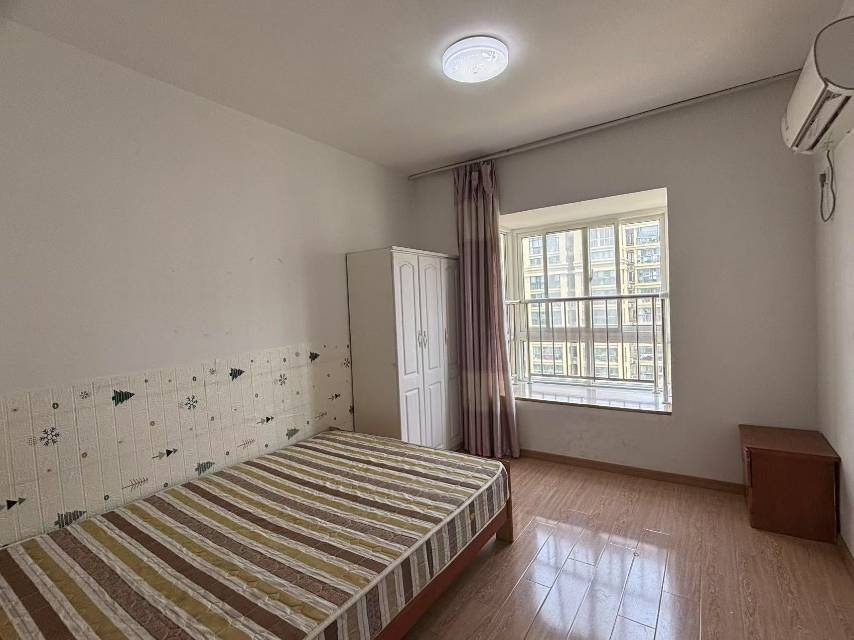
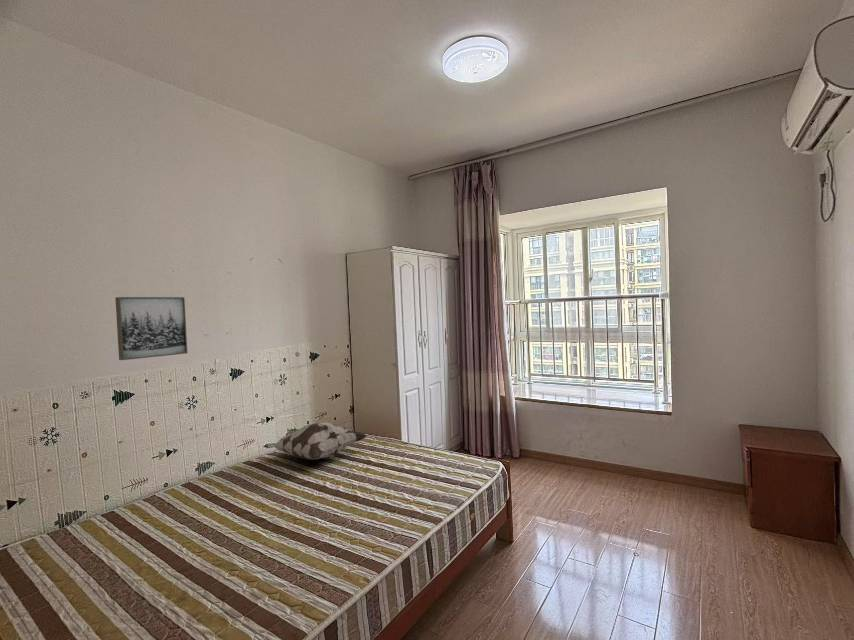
+ wall art (153, 326)
+ decorative pillow (315, 441)
